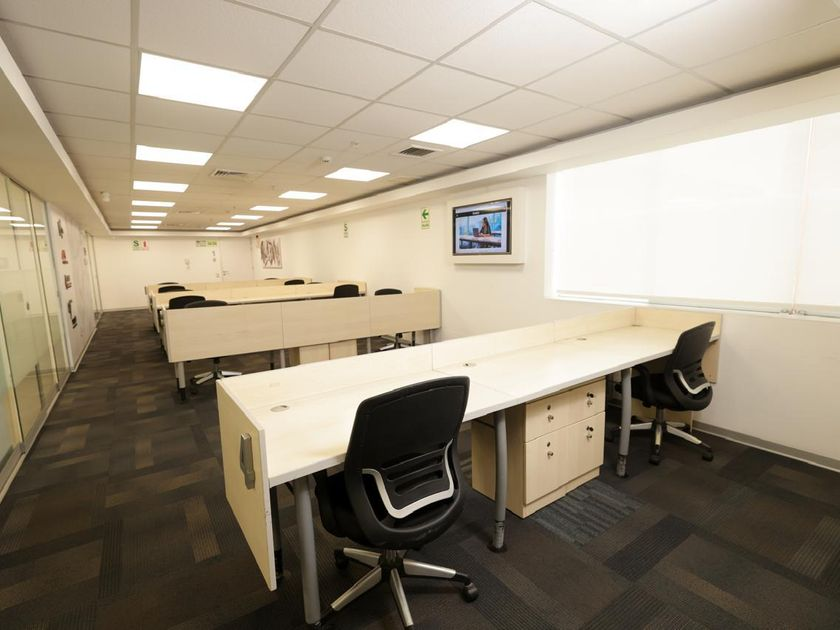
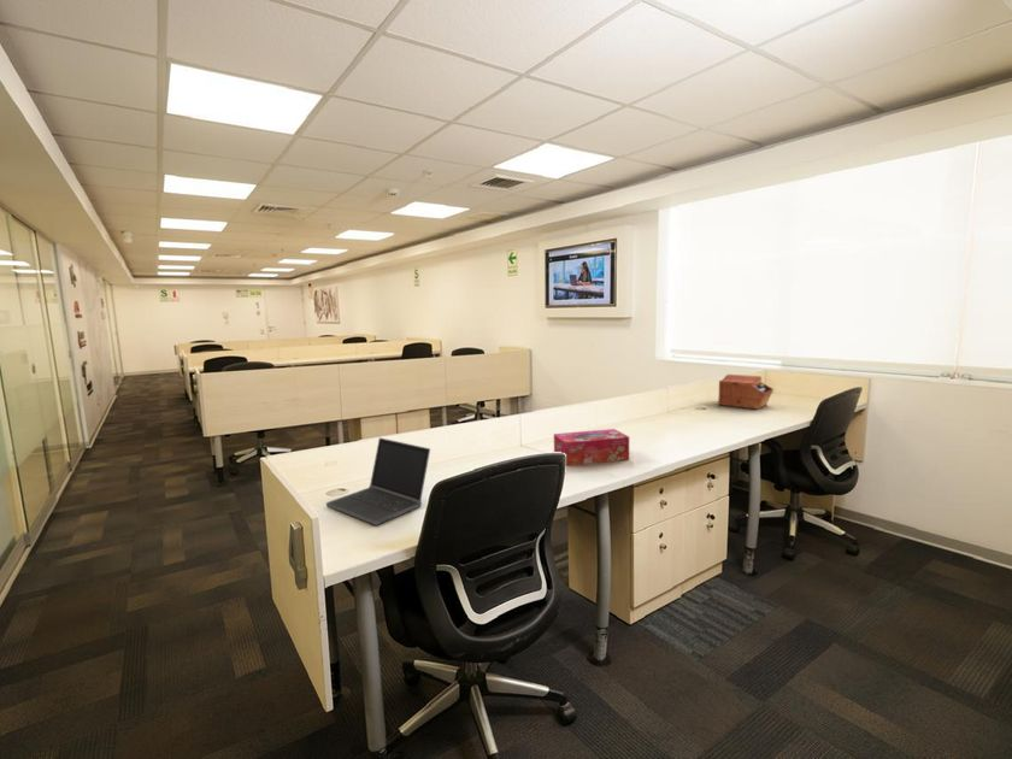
+ laptop computer (377, 477)
+ tissue box (590, 446)
+ sewing box (745, 390)
